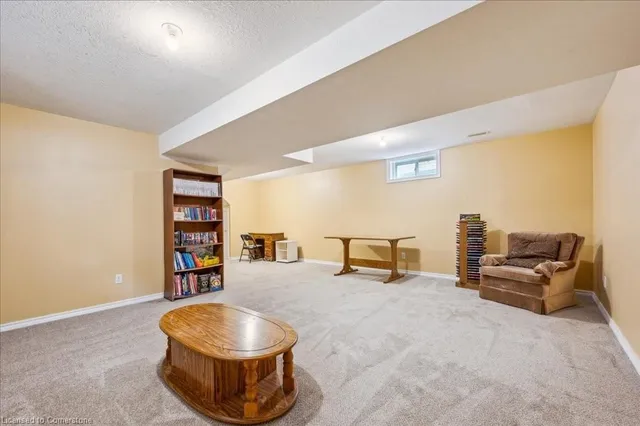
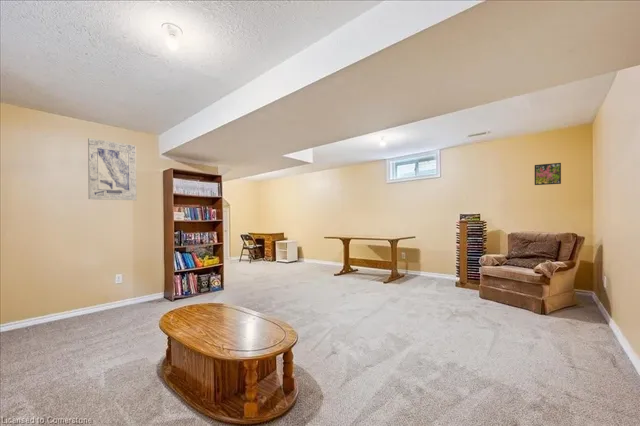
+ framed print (547, 174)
+ wall art (113, 170)
